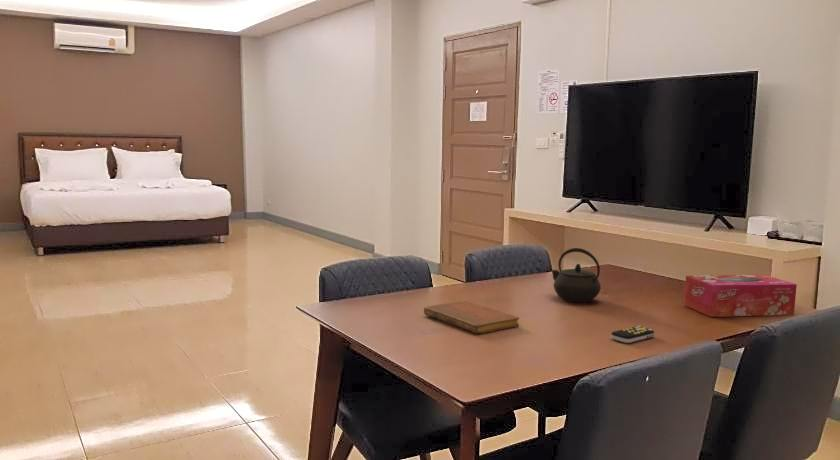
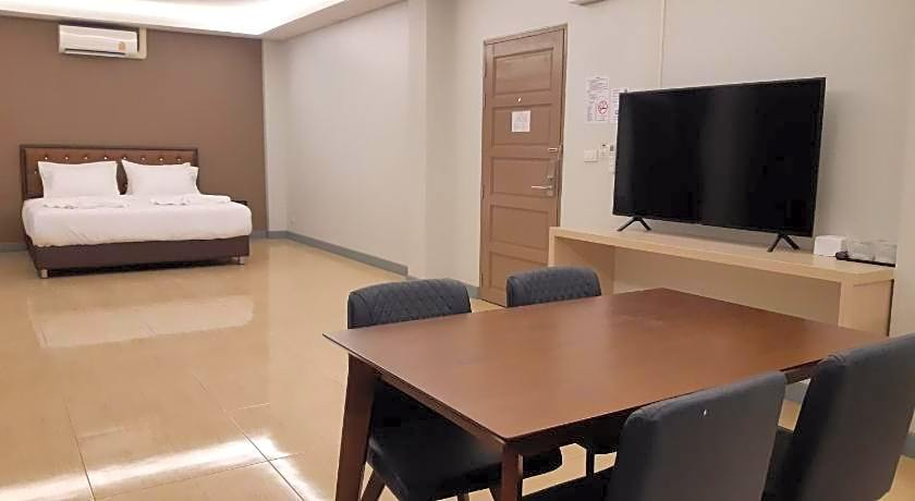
- notebook (470, 316)
- tissue box (738, 294)
- remote control (632, 334)
- kettle (574, 273)
